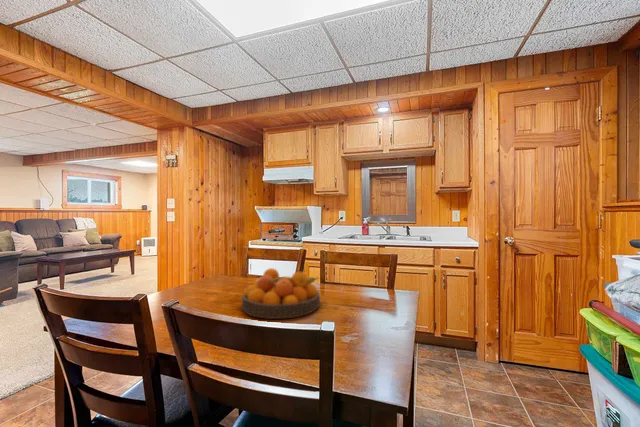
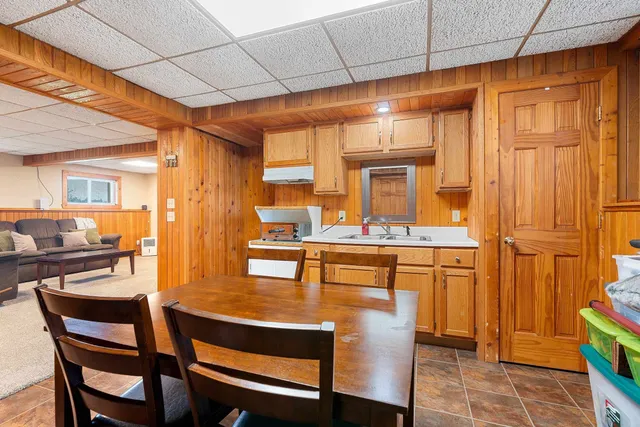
- fruit bowl (281, 288)
